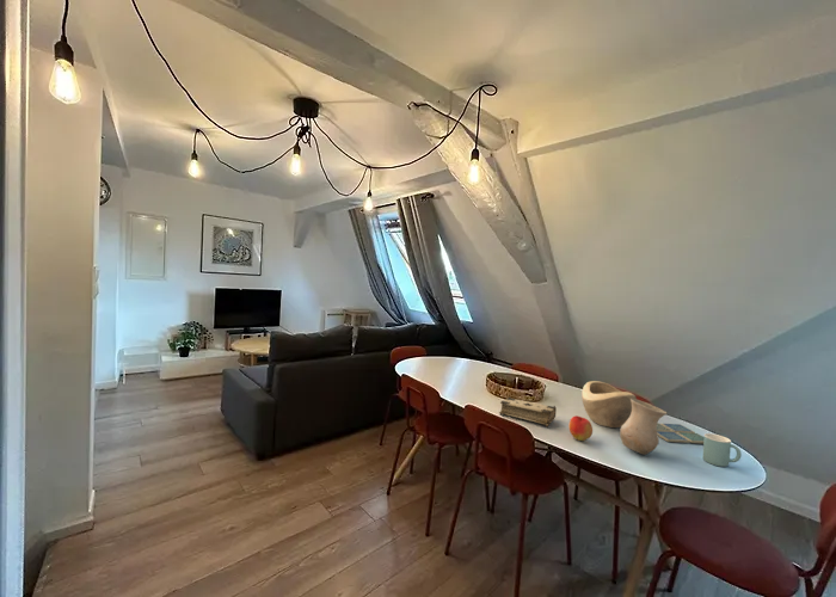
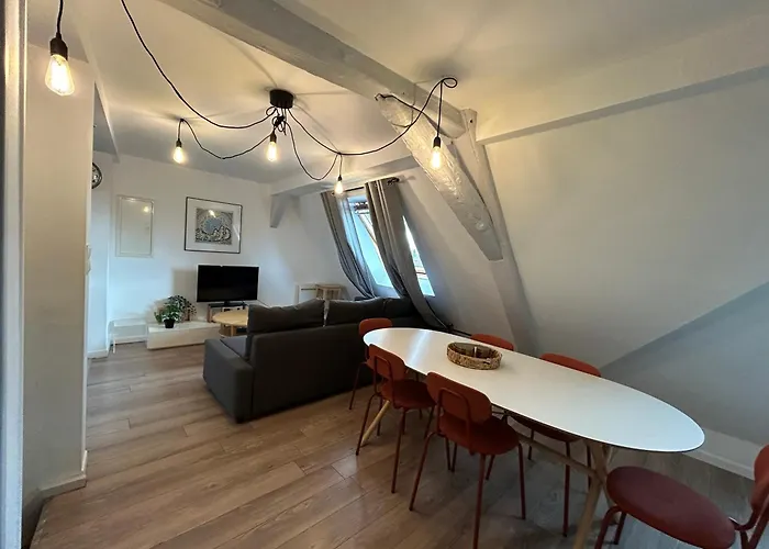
- vase (643, 426)
- apple (580, 427)
- book (527, 410)
- decorative bowl (607, 404)
- mug (721, 450)
- drink coaster (674, 432)
